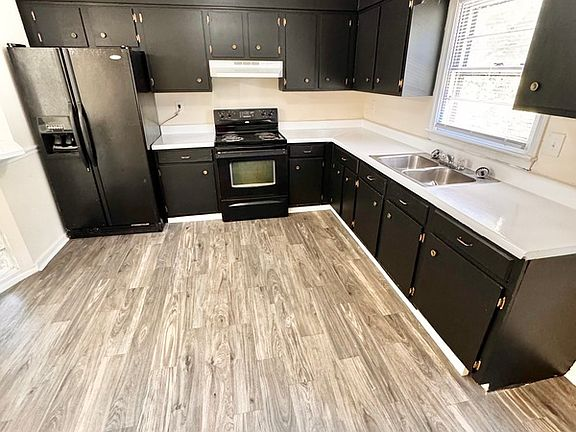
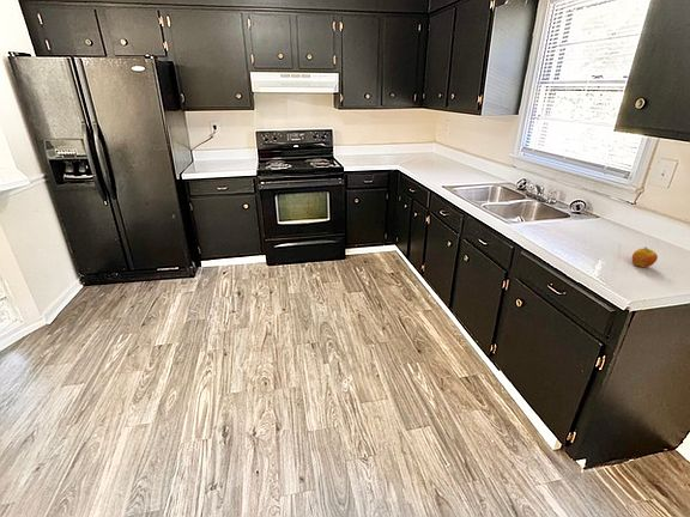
+ apple (644, 256)
